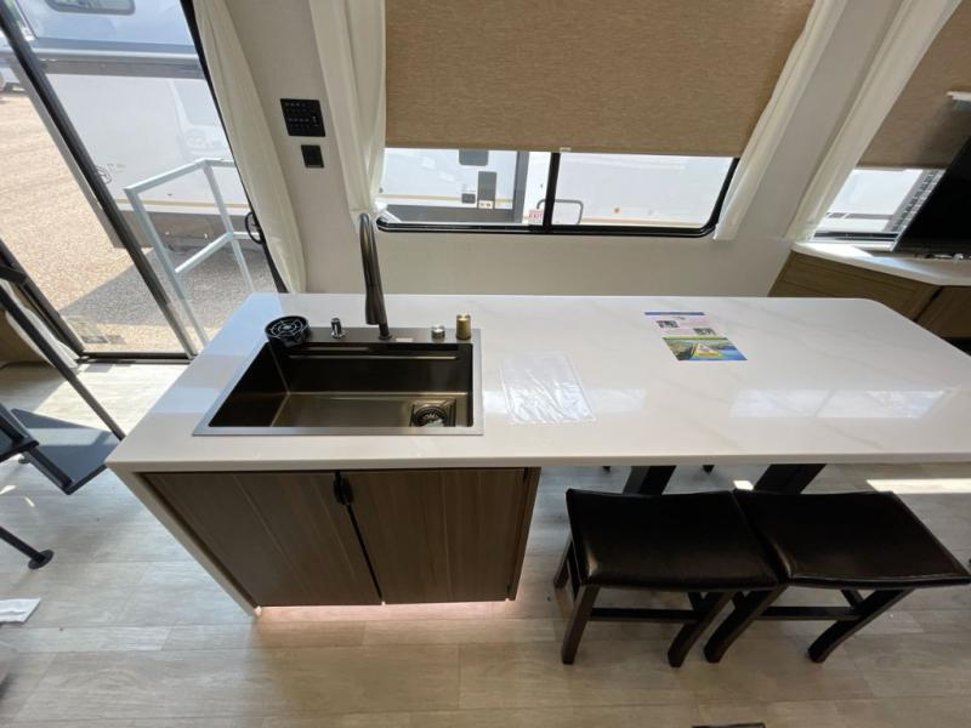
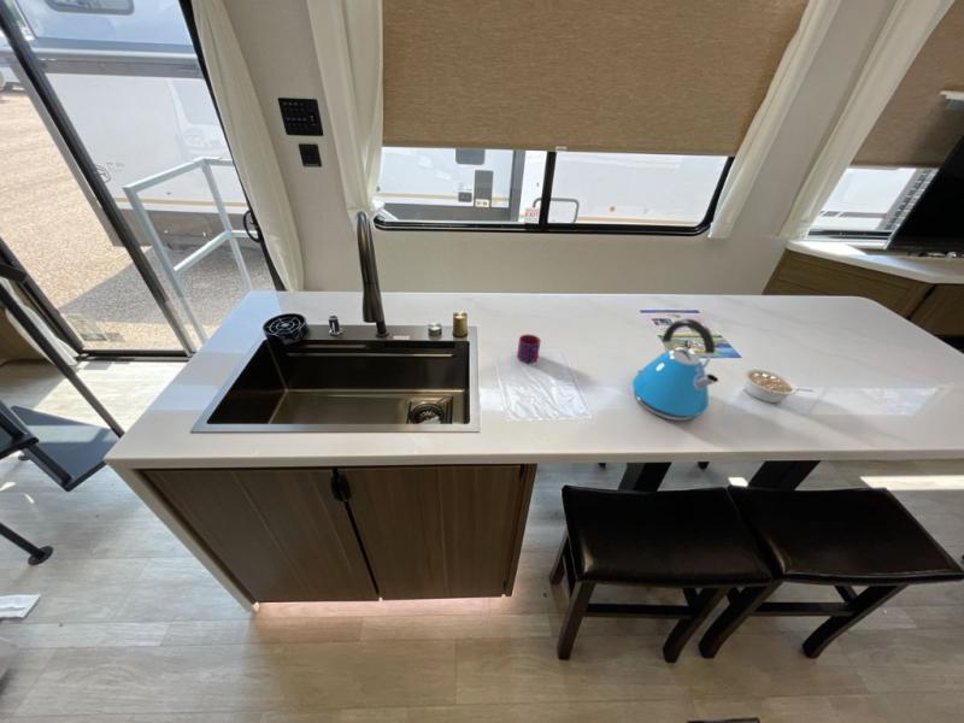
+ mug (529, 351)
+ legume (769, 386)
+ kettle (678, 363)
